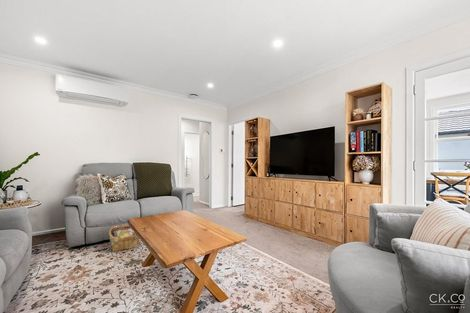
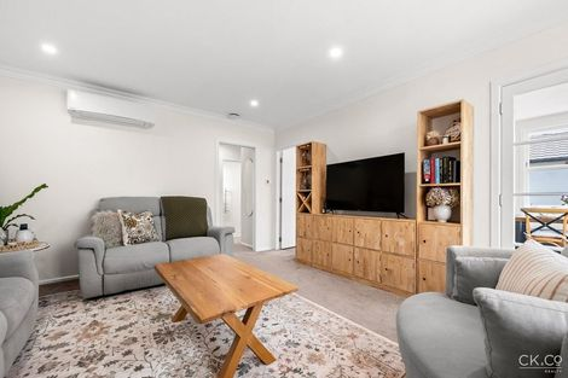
- woven basket (125, 234)
